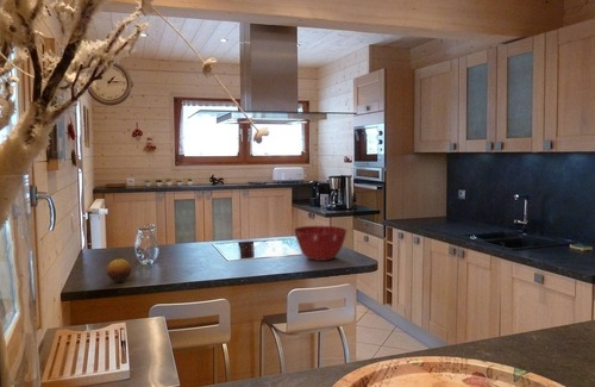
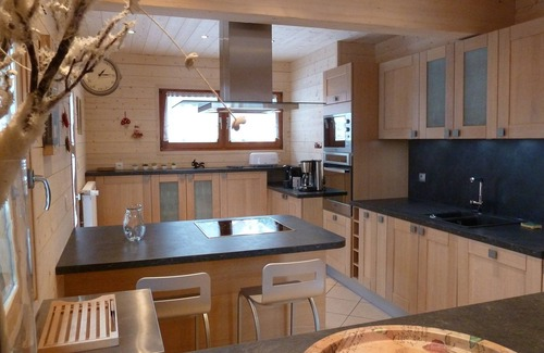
- mixing bowl (320, 243)
- fruit (119, 269)
